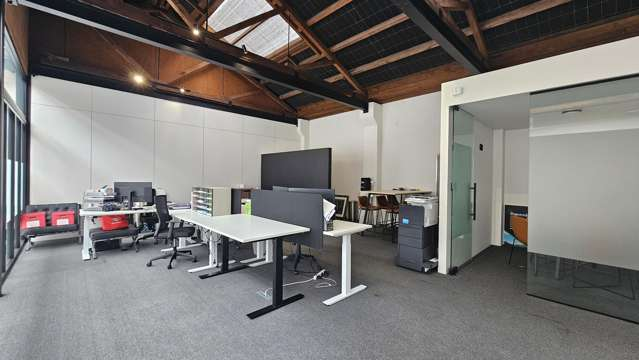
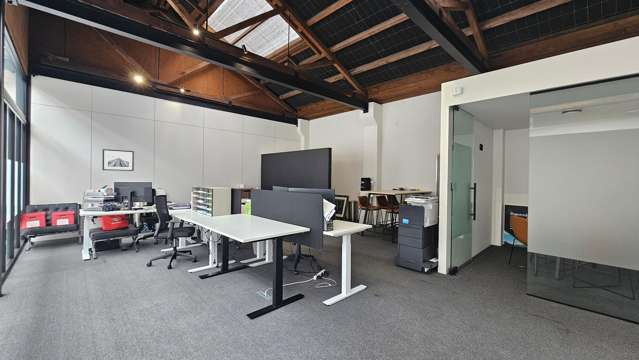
+ wall art (118, 160)
